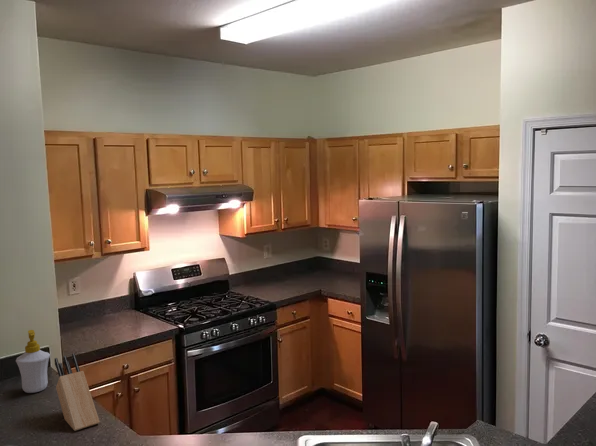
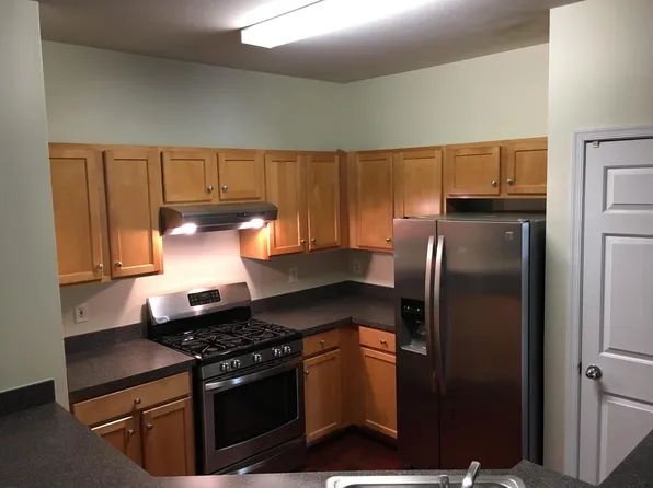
- soap bottle (33, 360)
- knife block (74, 389)
